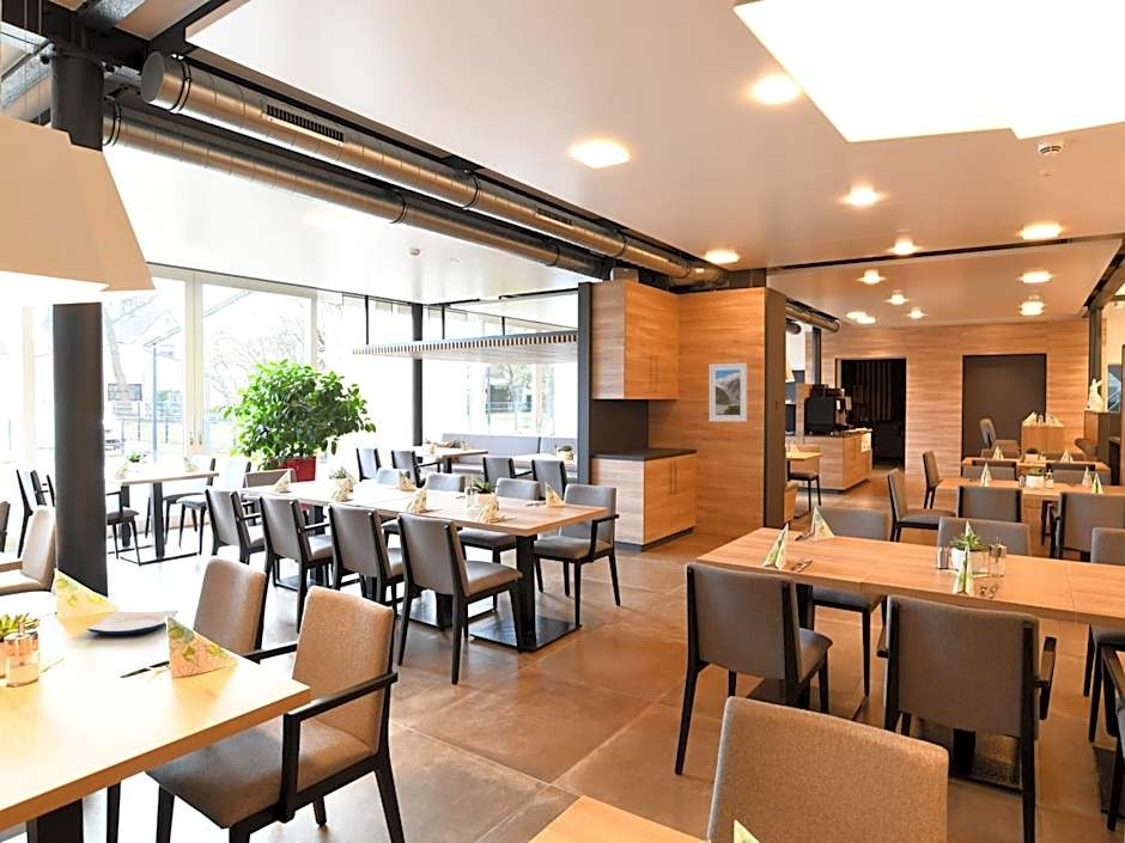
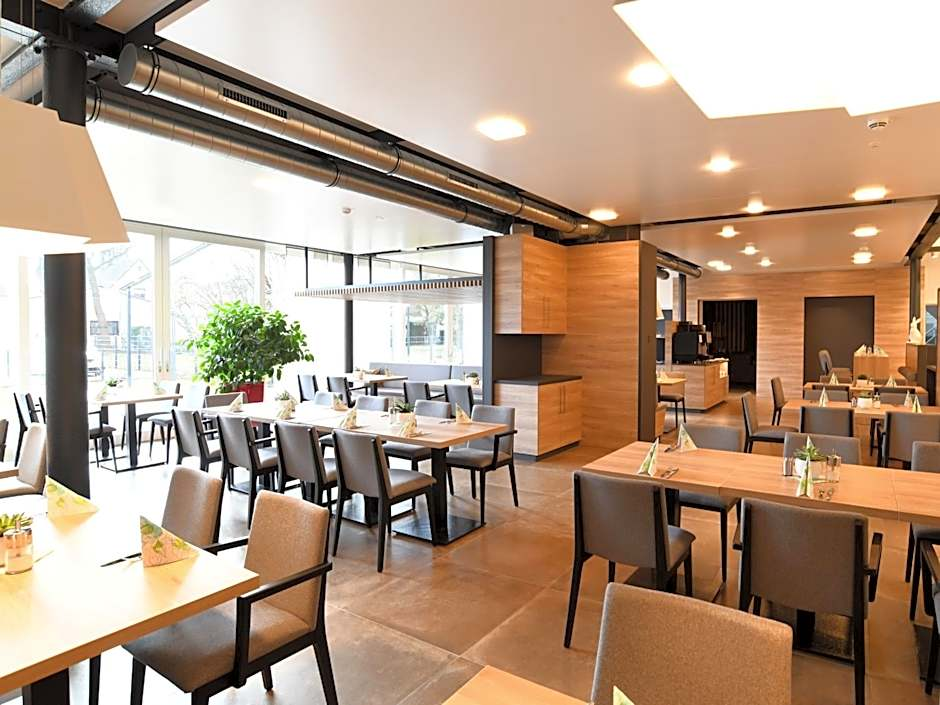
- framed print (728, 392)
- plate (134, 623)
